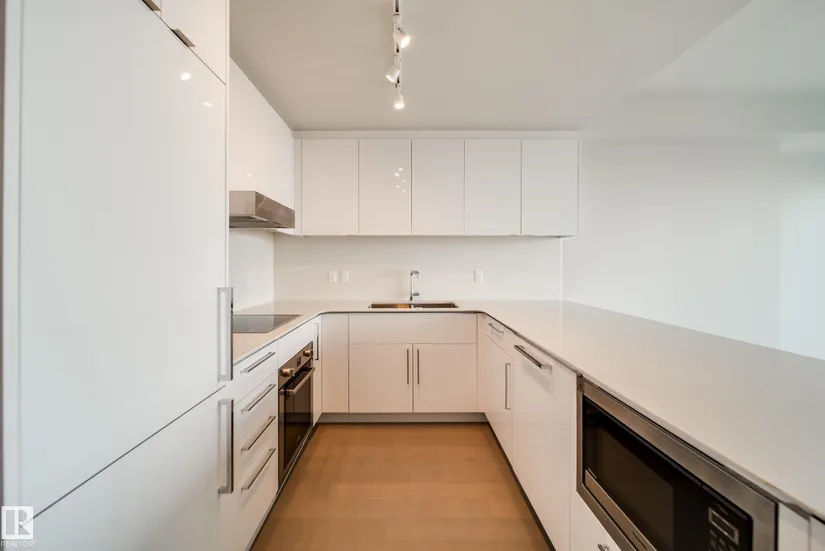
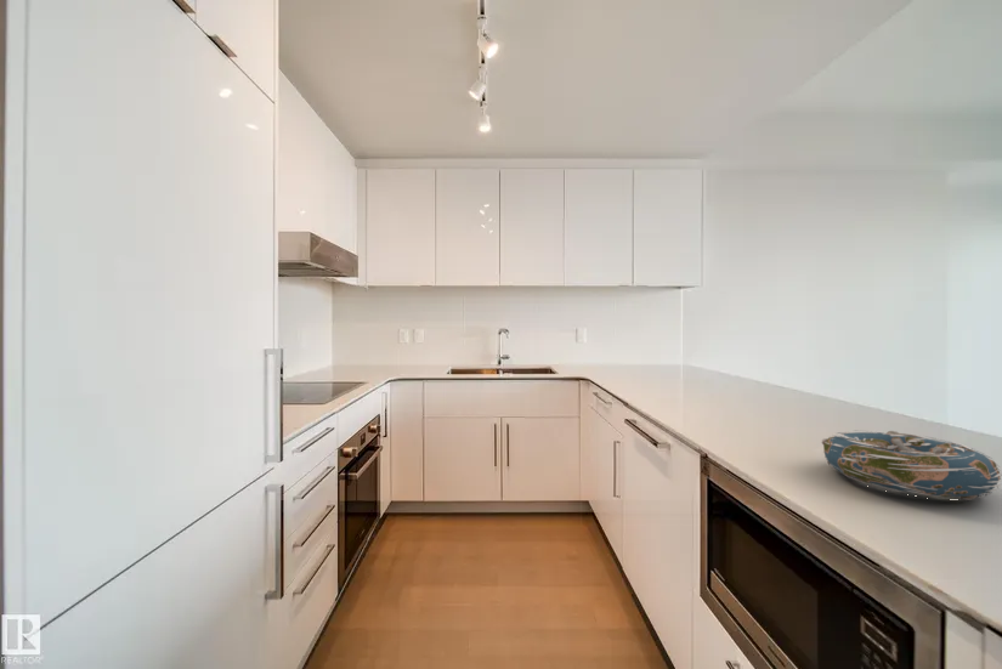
+ decorative bowl (902, 460)
